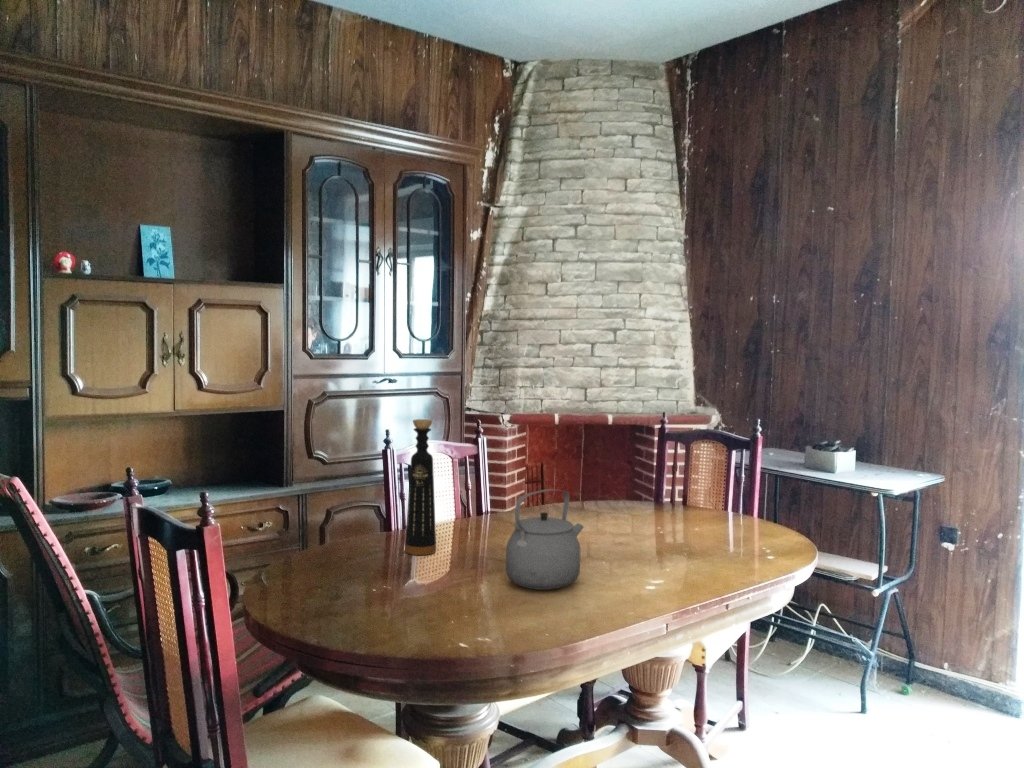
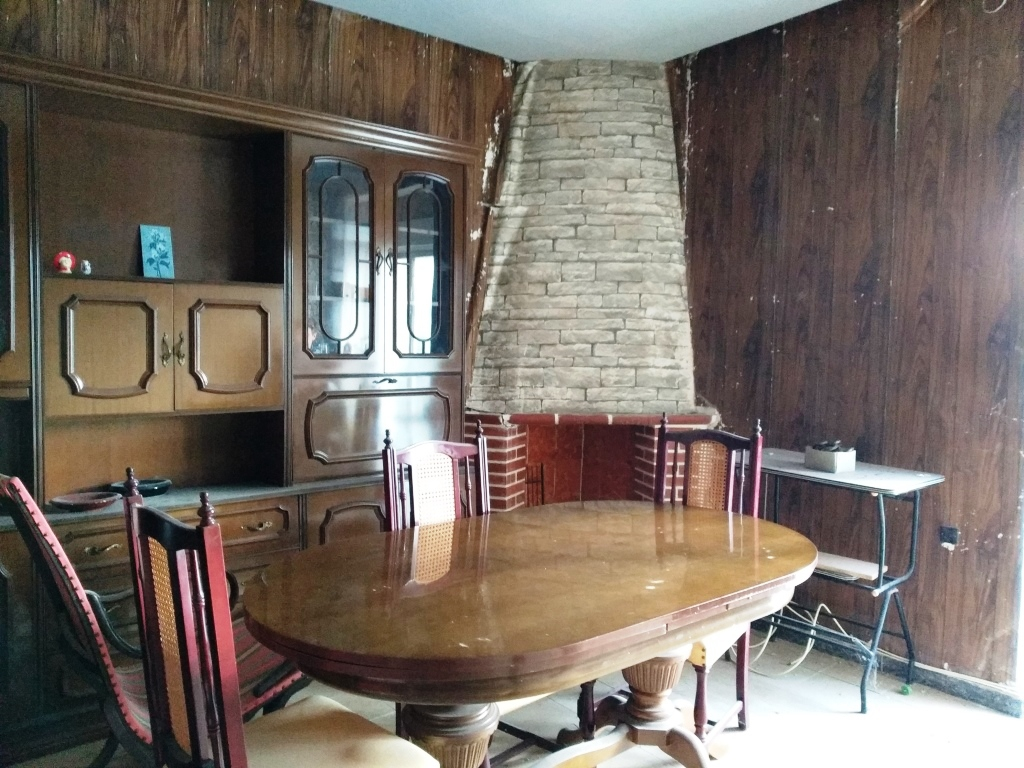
- bottle (421, 486)
- tea kettle (550, 534)
